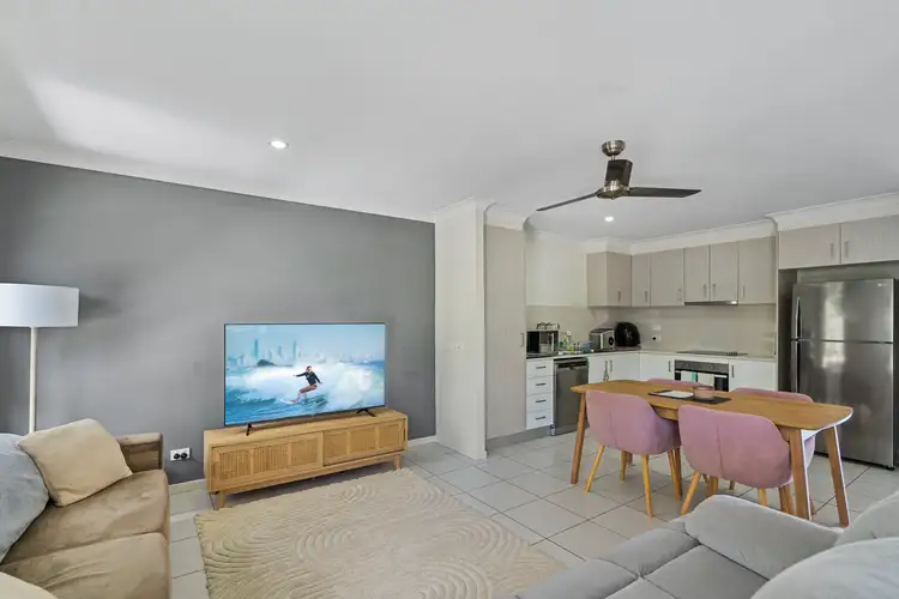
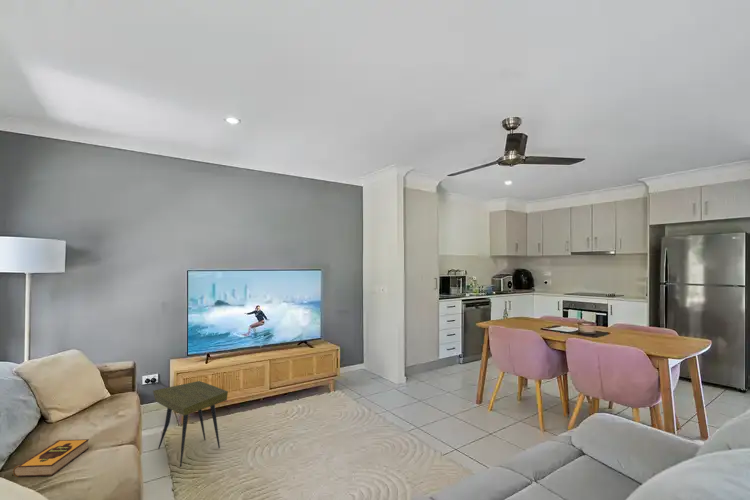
+ side table (187, 420)
+ hardback book (53, 456)
